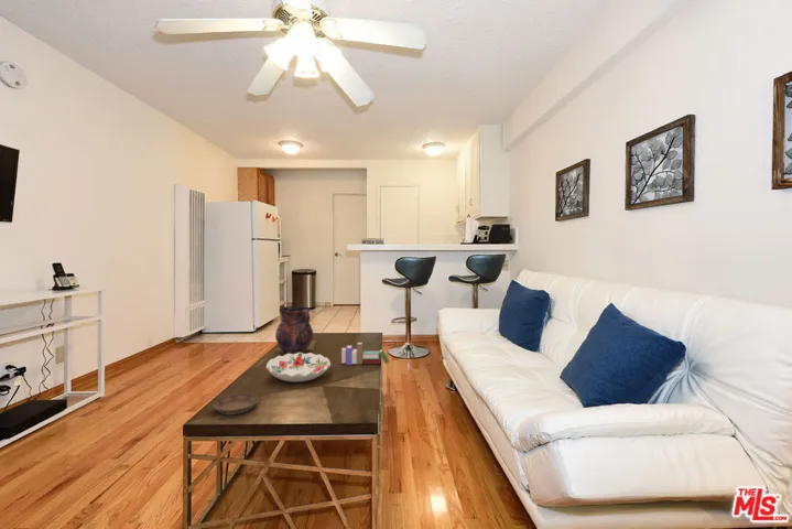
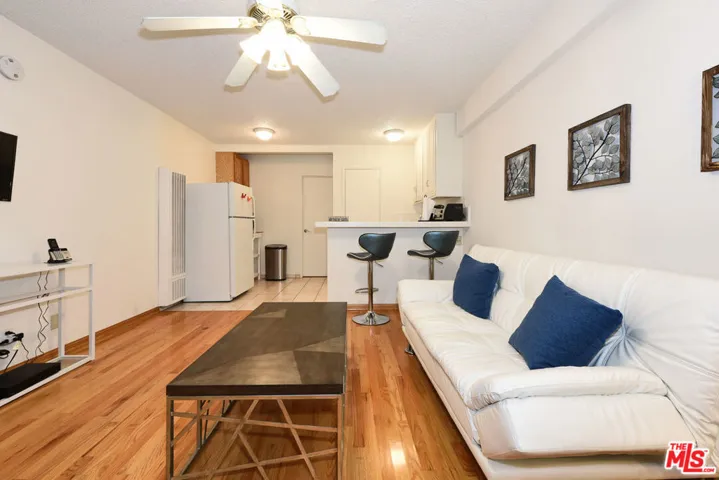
- decorative bowl (299, 368)
- saucer (236, 404)
- book (365, 353)
- vase (294, 330)
